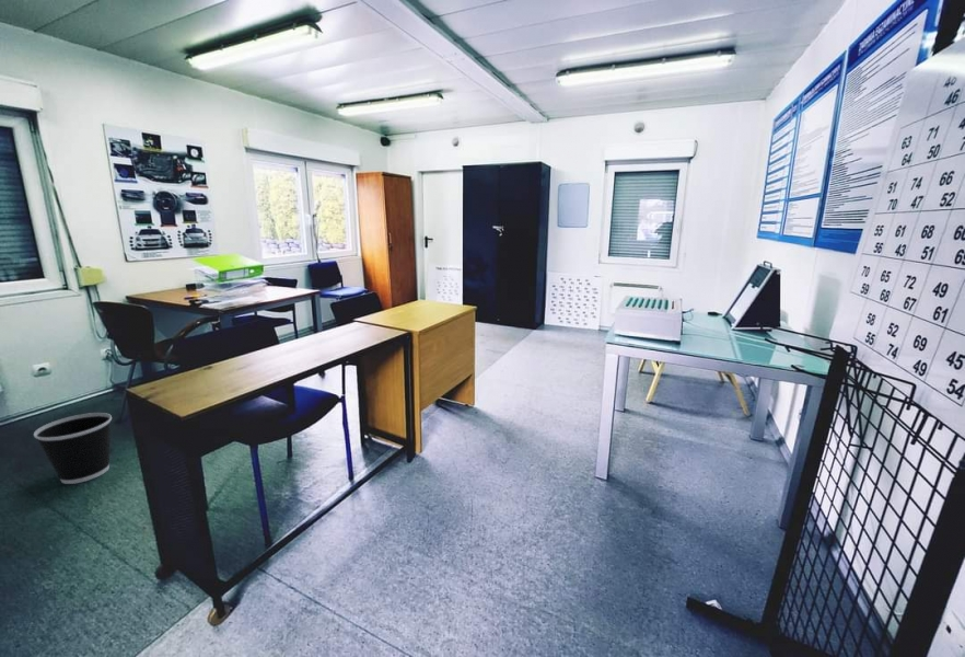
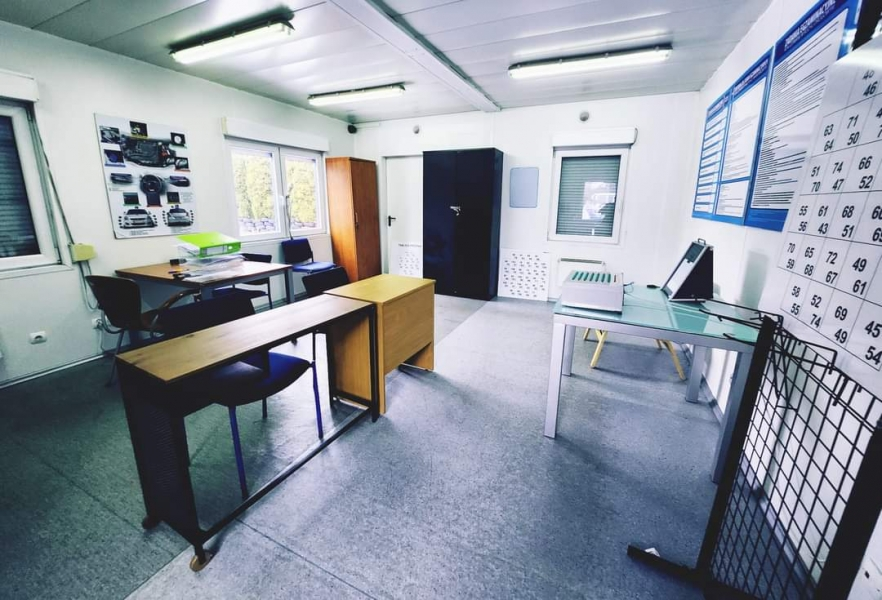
- wastebasket (80, 449)
